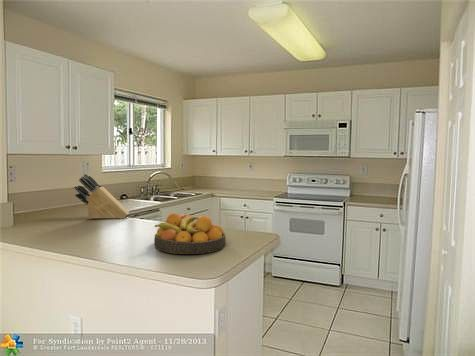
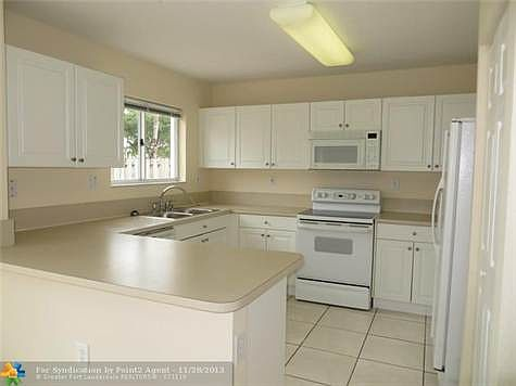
- fruit bowl (190, 229)
- knife block (102, 195)
